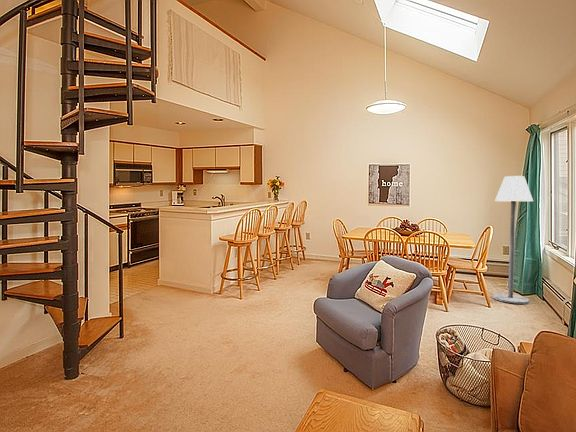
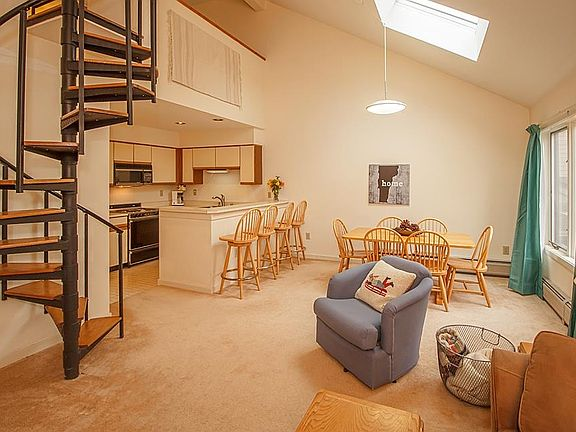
- floor lamp (512, 238)
